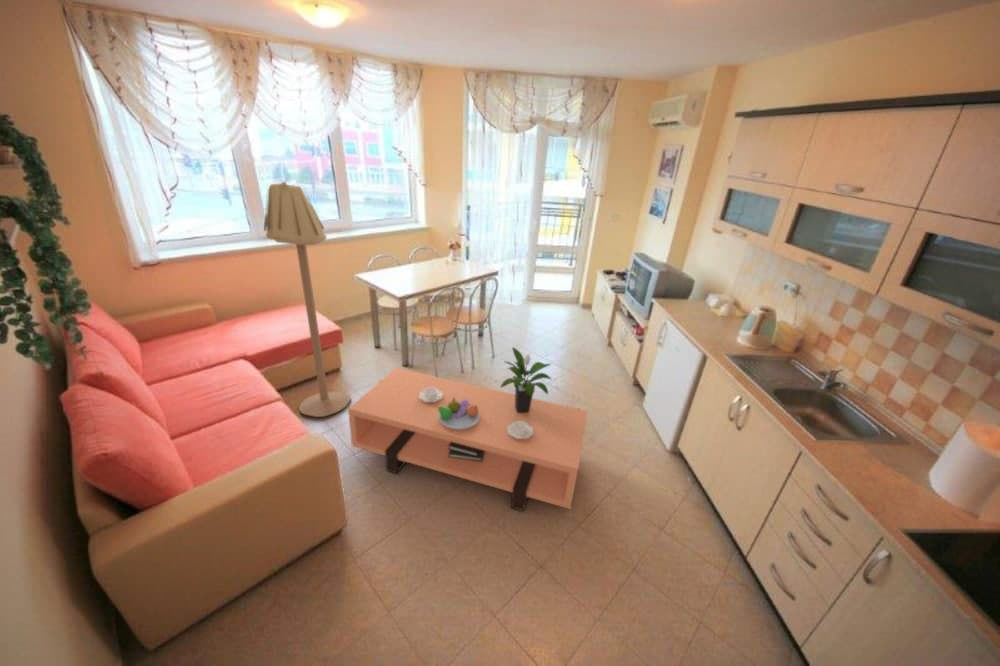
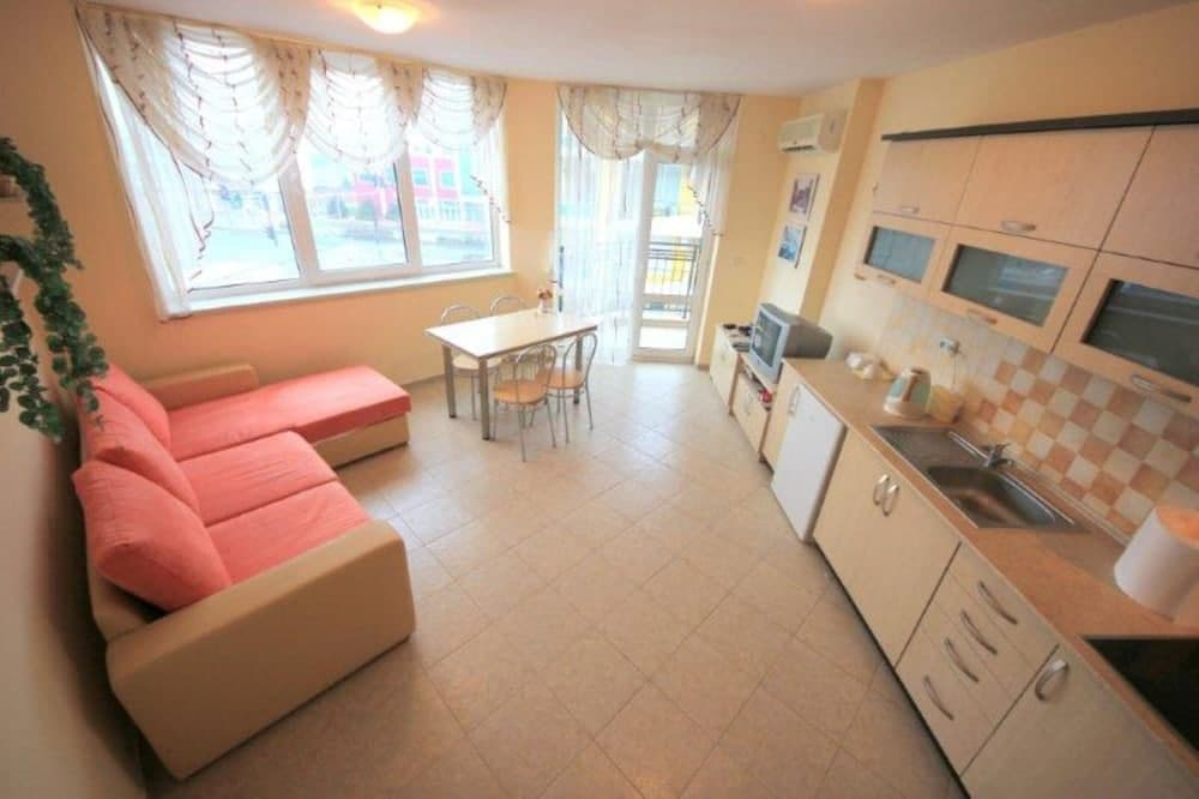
- fruit bowl (457, 411)
- potted plant (525, 383)
- coffee table (470, 431)
- floor lamp (307, 303)
